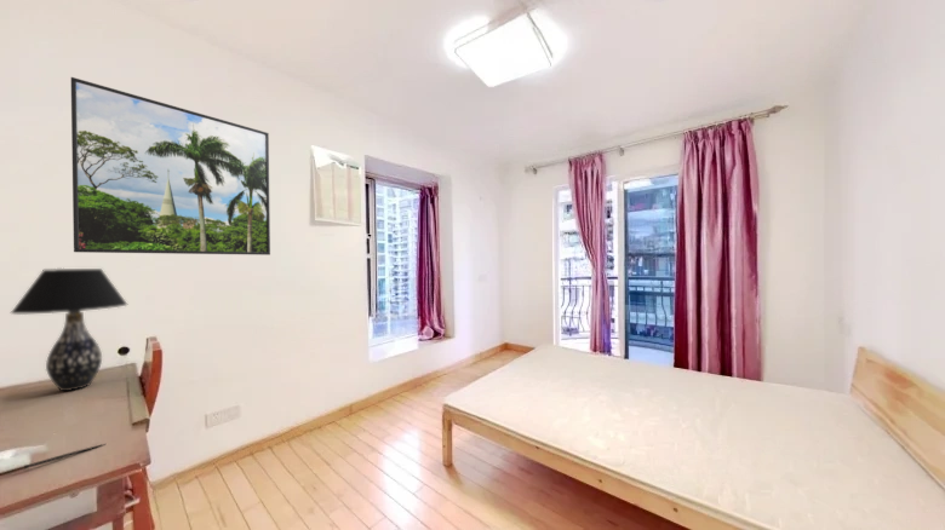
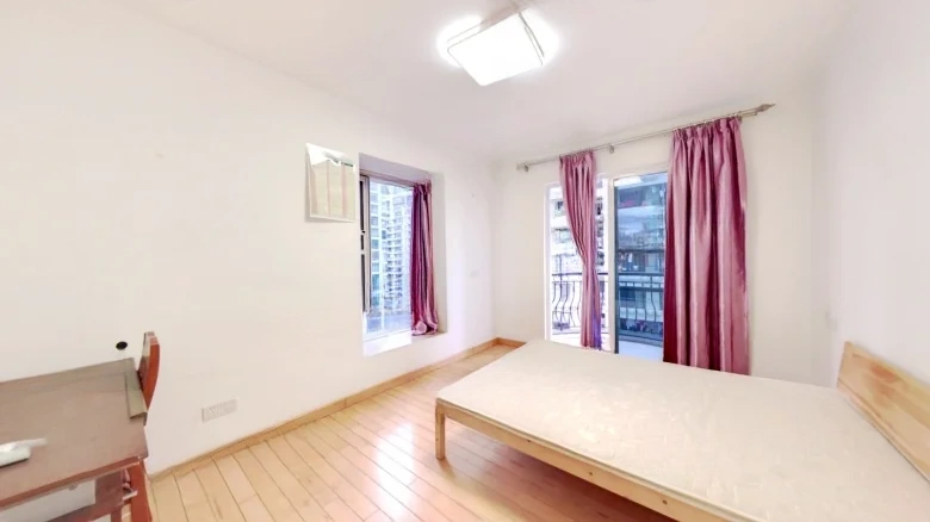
- pen (68, 454)
- table lamp (74, 328)
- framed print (188, 182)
